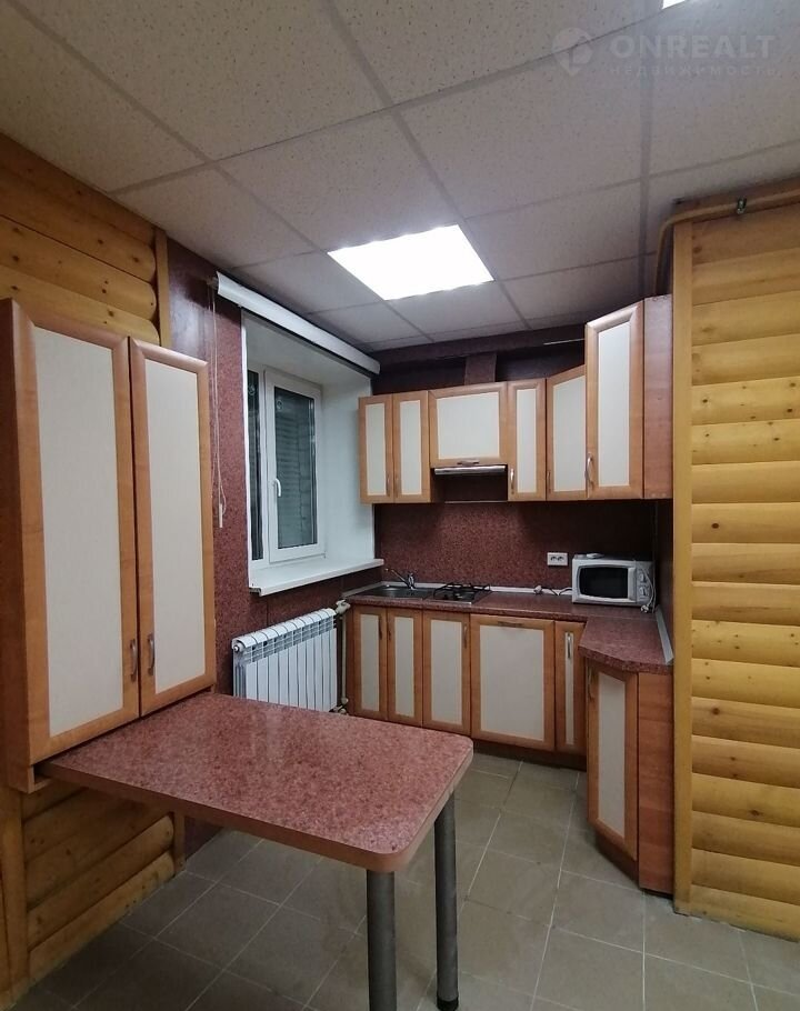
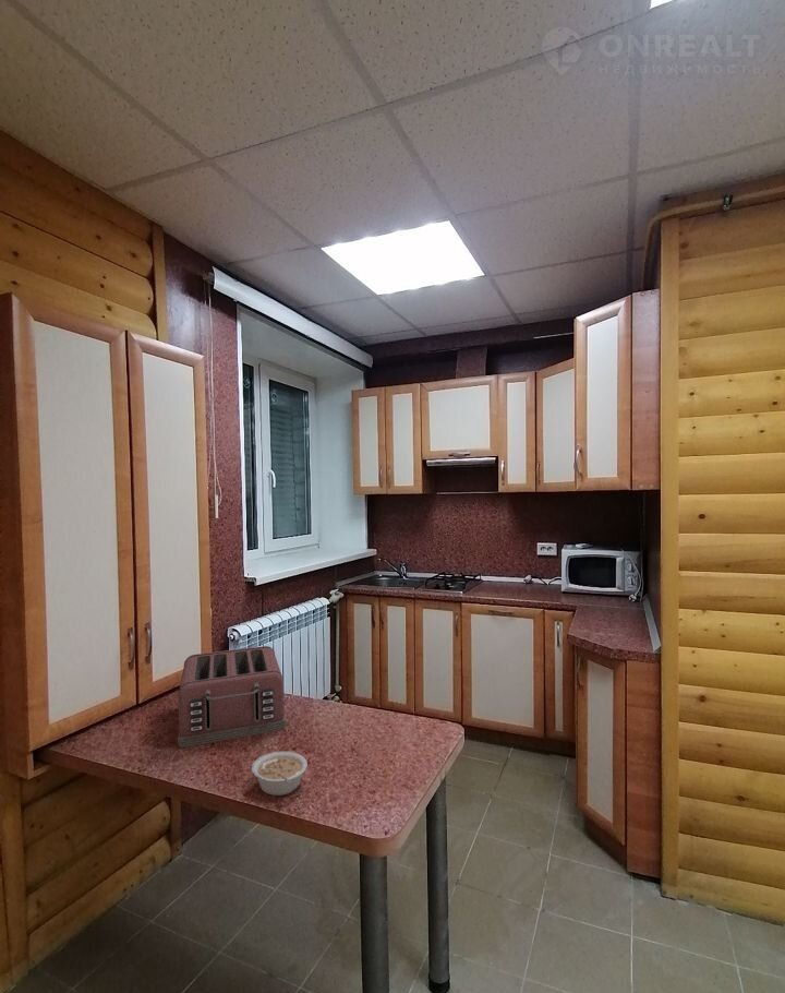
+ legume (281, 774)
+ toaster (231, 691)
